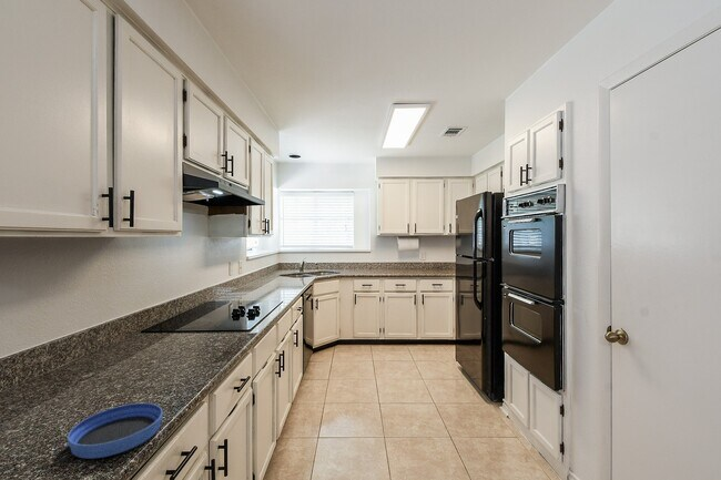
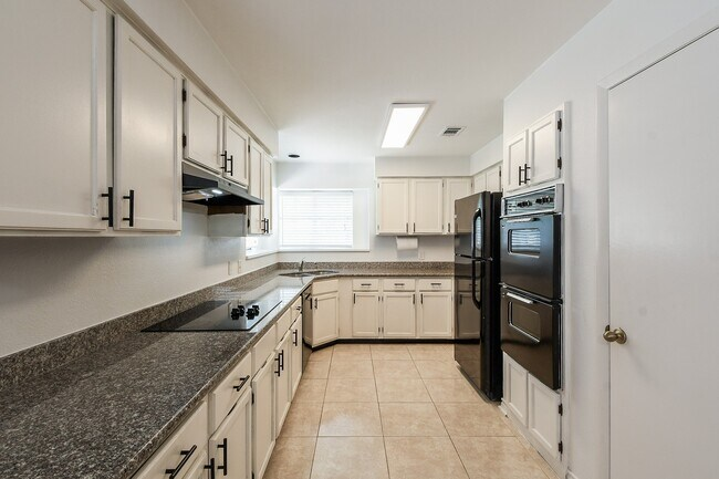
- bowl (118, 428)
